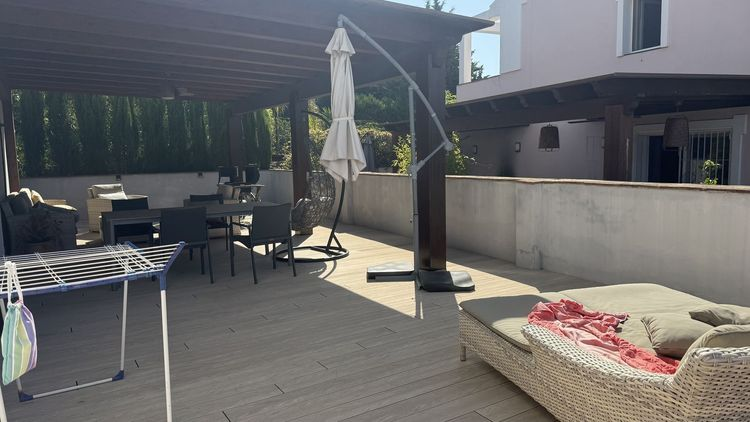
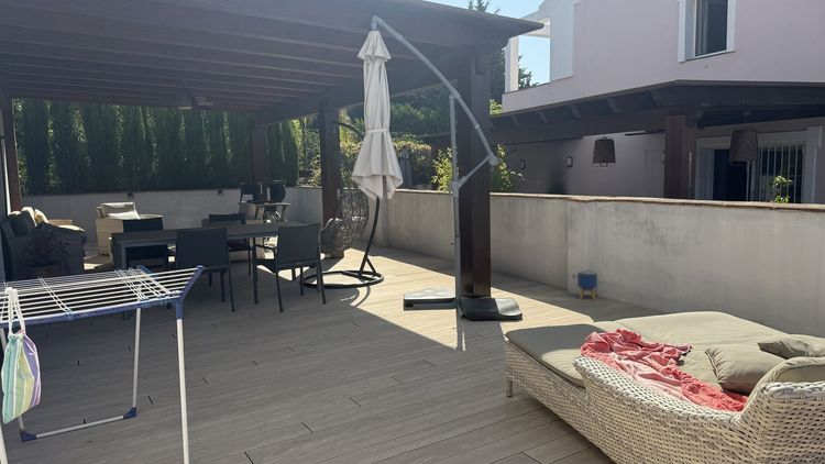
+ planter (586, 285)
